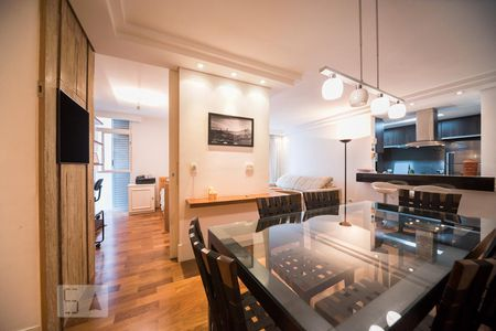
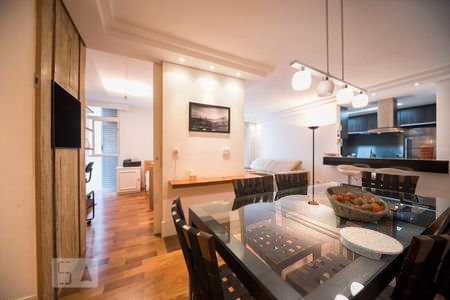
+ plate (368, 242)
+ fruit basket (354, 202)
